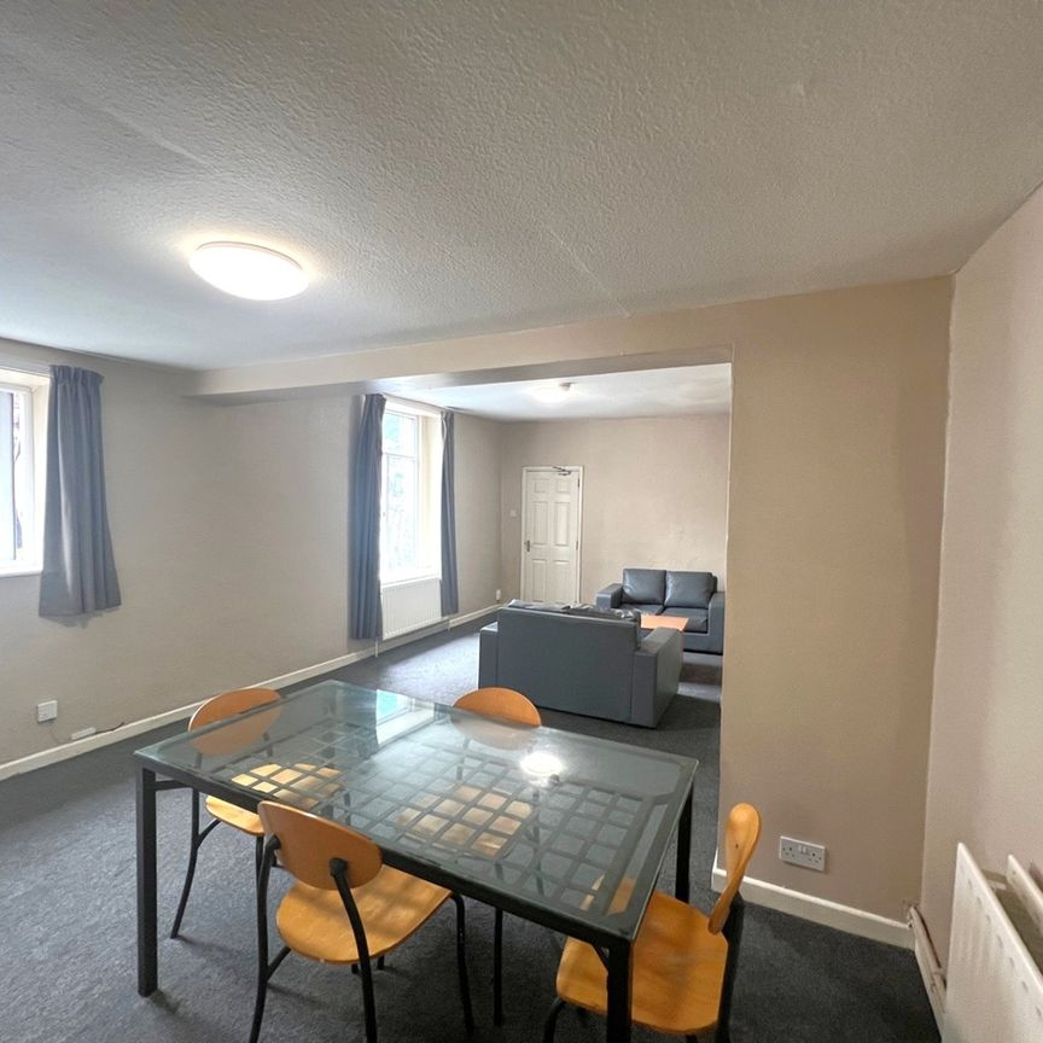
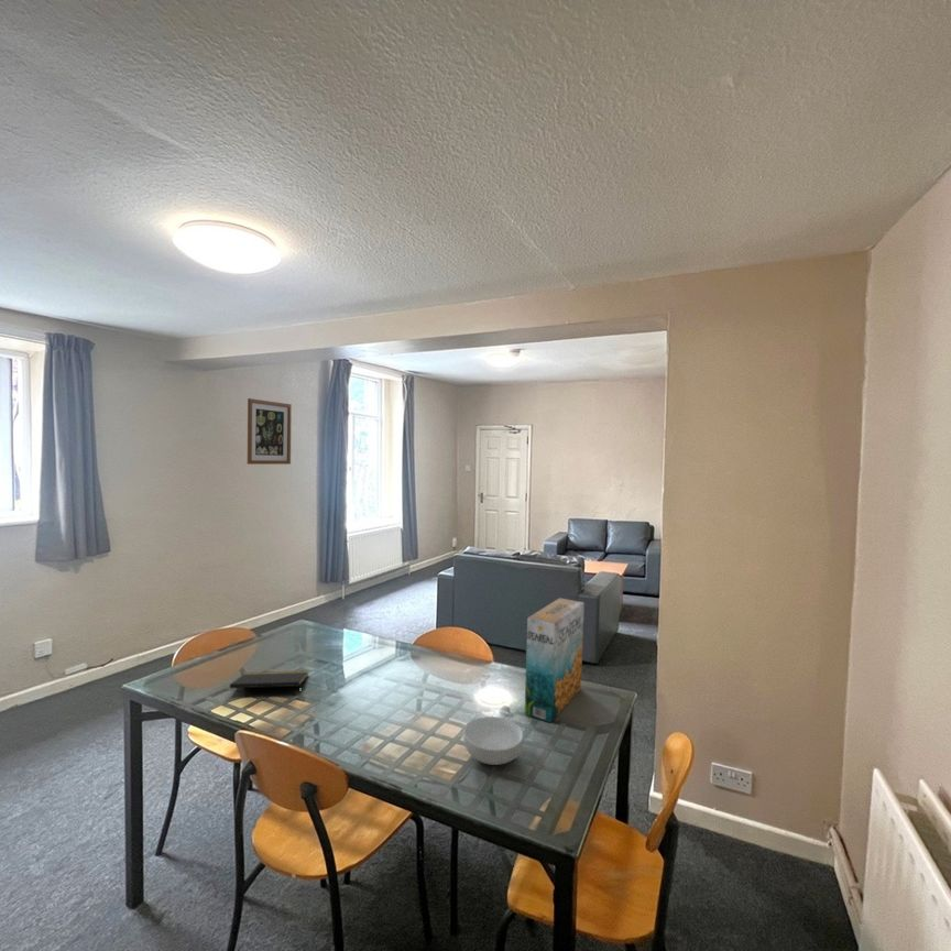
+ cereal bowl (492, 743)
+ notepad (271, 679)
+ cereal box (555, 655)
+ wall art (270, 433)
